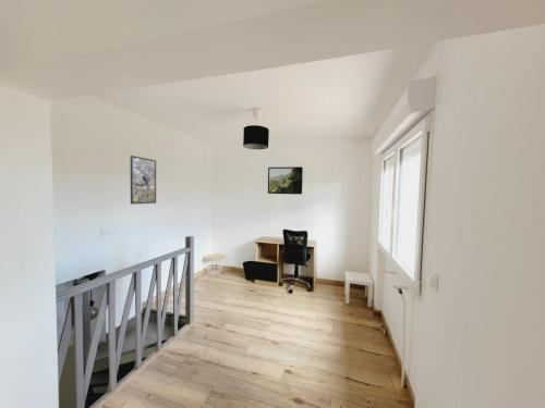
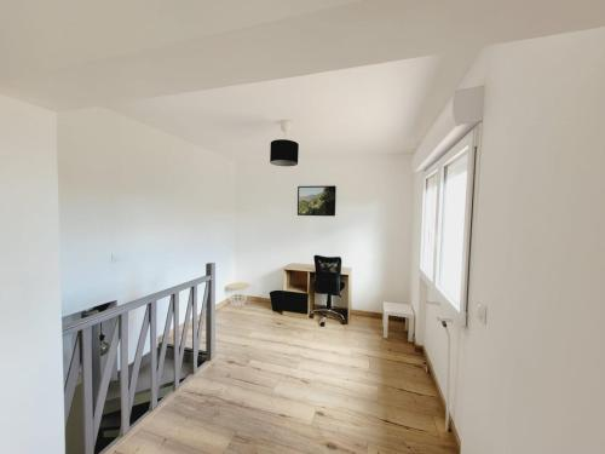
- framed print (144, 181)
